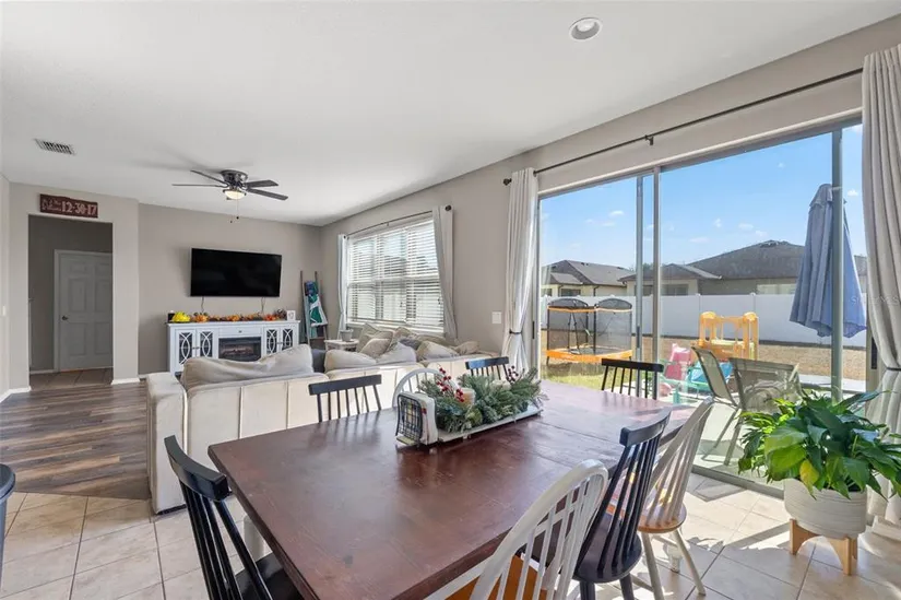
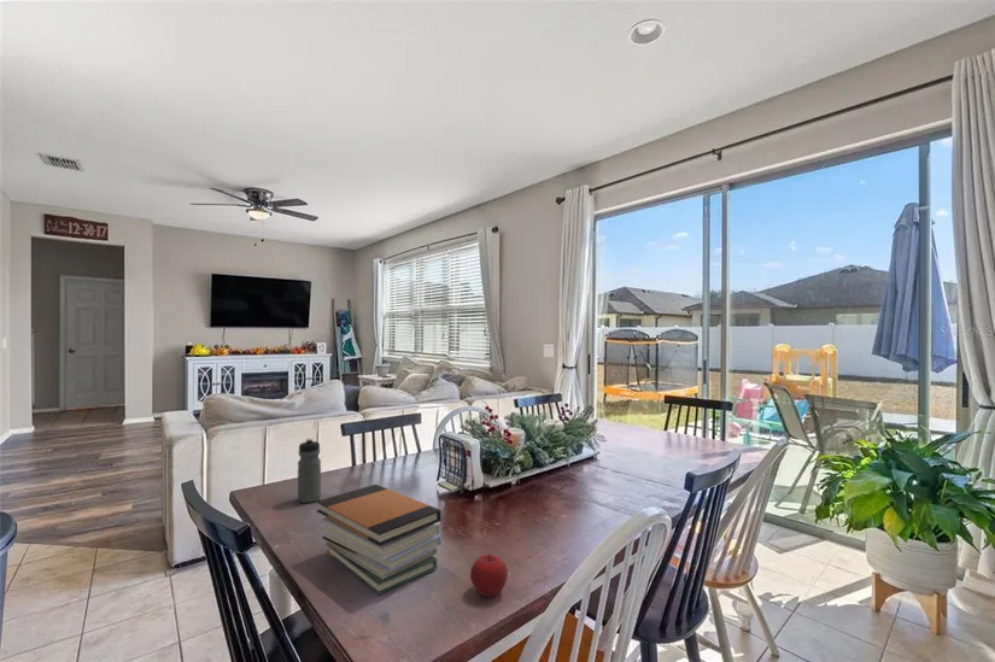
+ water bottle (309, 468)
+ apple (488, 573)
+ book stack (379, 533)
